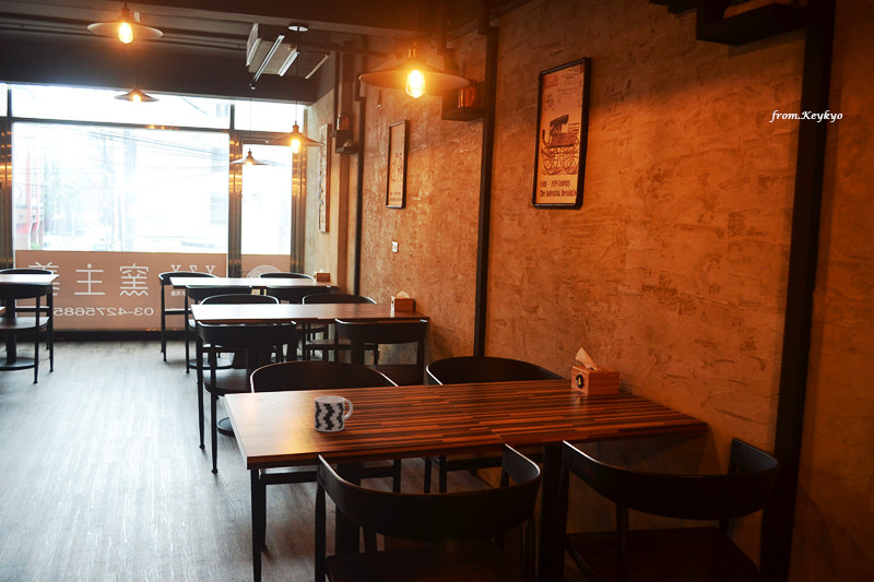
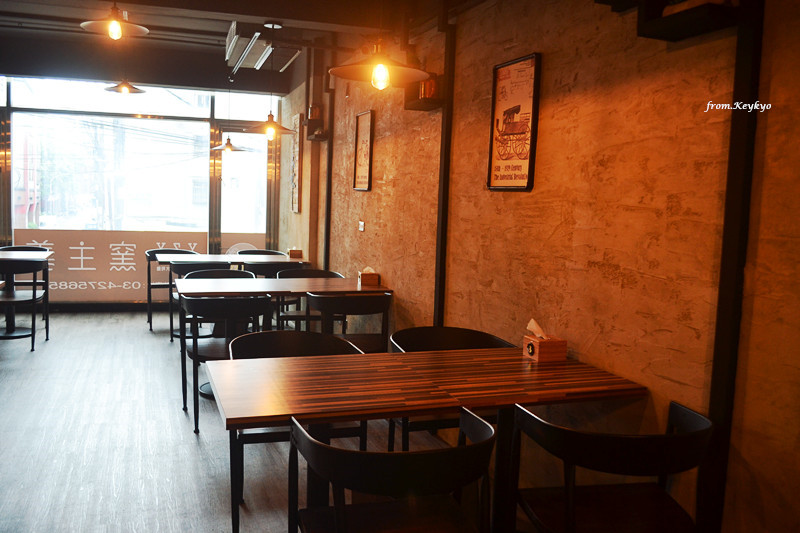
- cup (333, 413)
